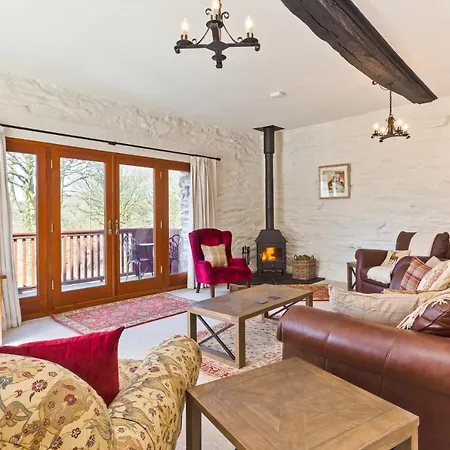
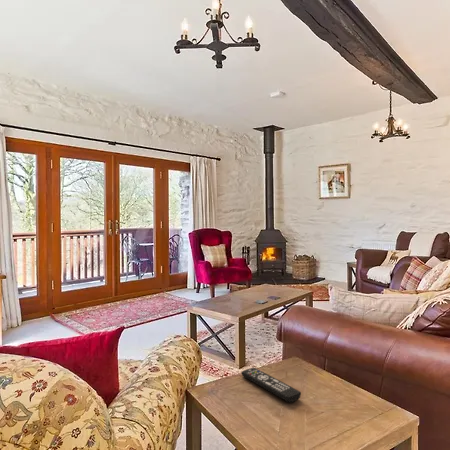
+ remote control (269, 383)
